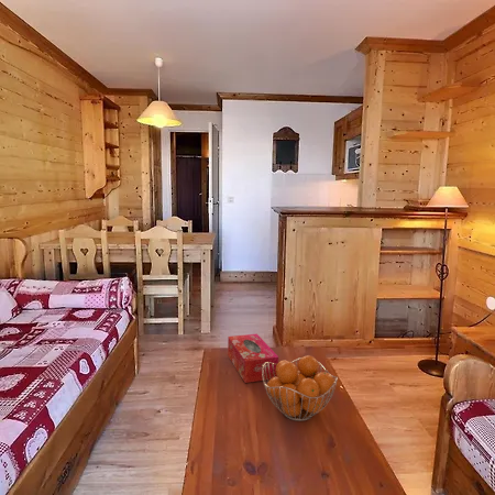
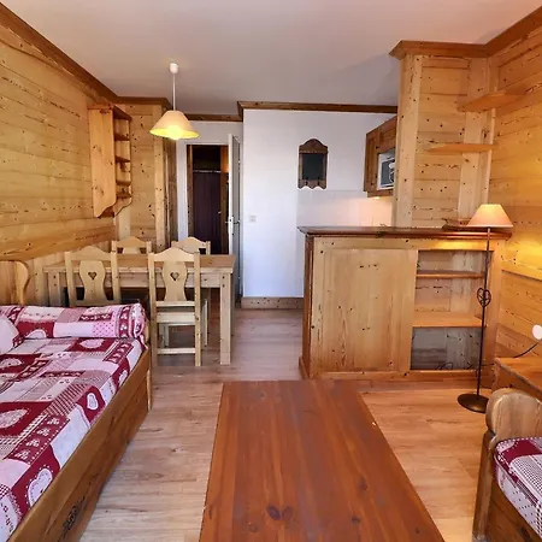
- tissue box (251, 355)
- fruit basket (298, 386)
